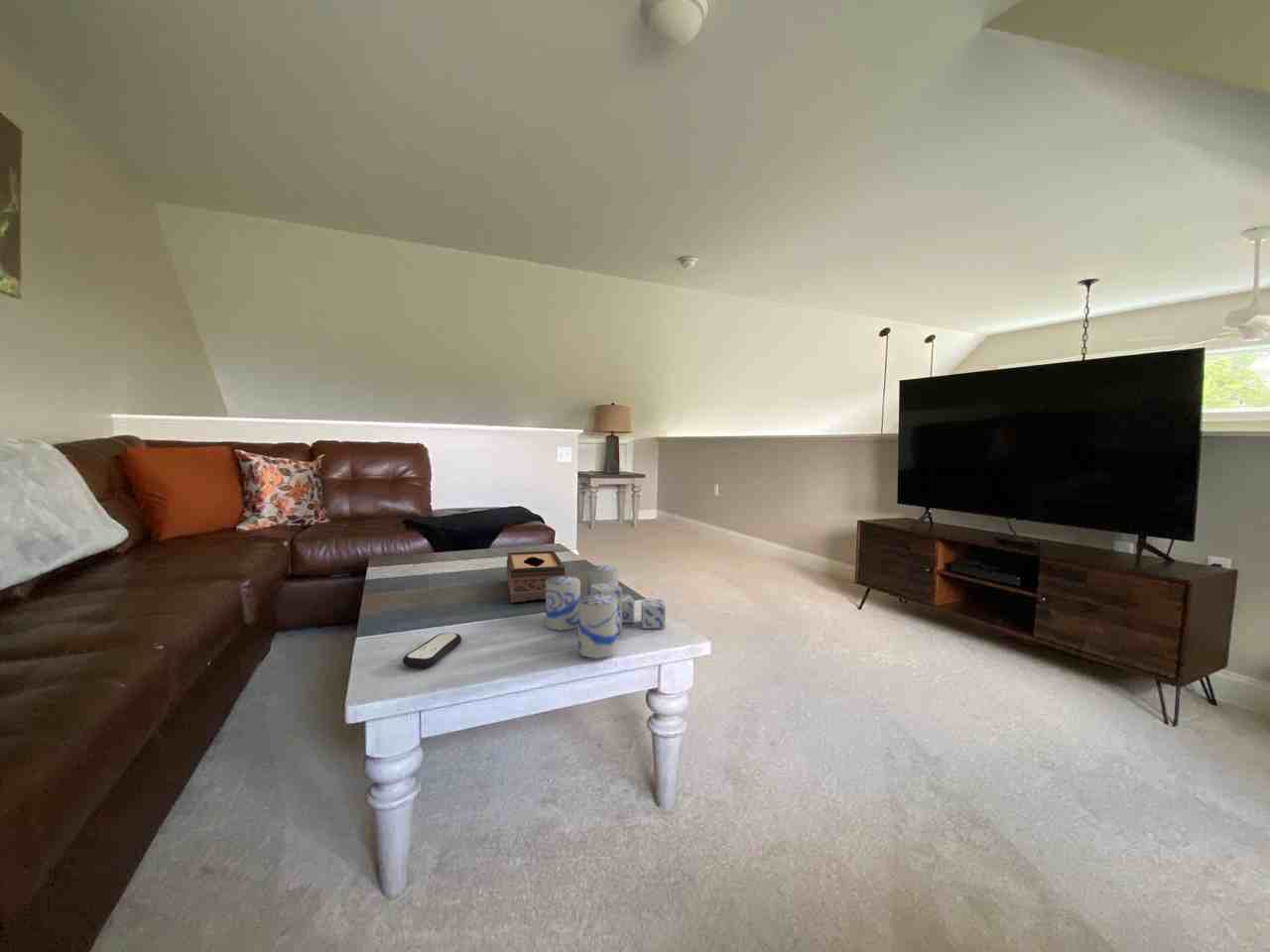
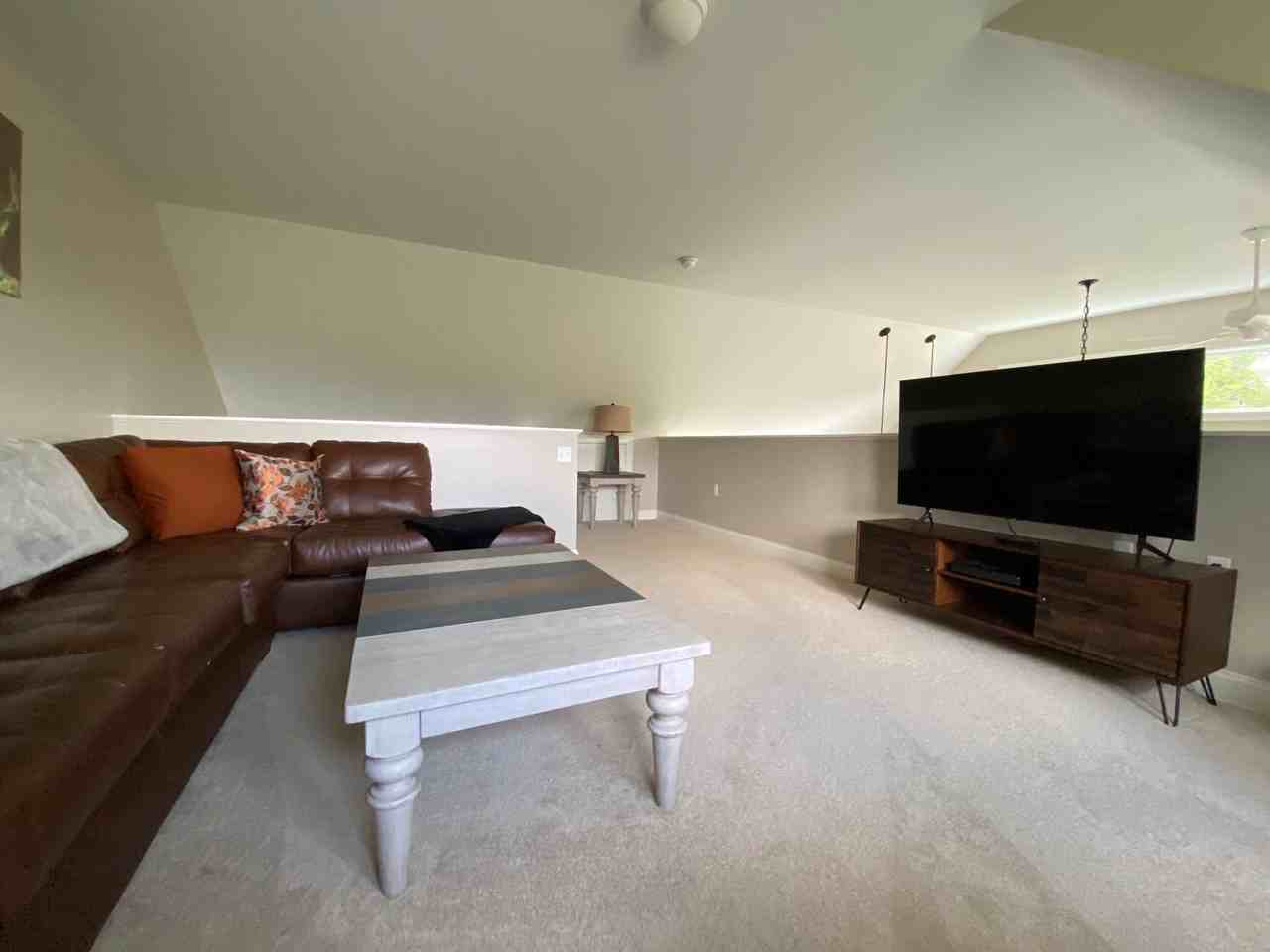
- tissue box (534, 574)
- remote control (435, 649)
- candle (601, 604)
